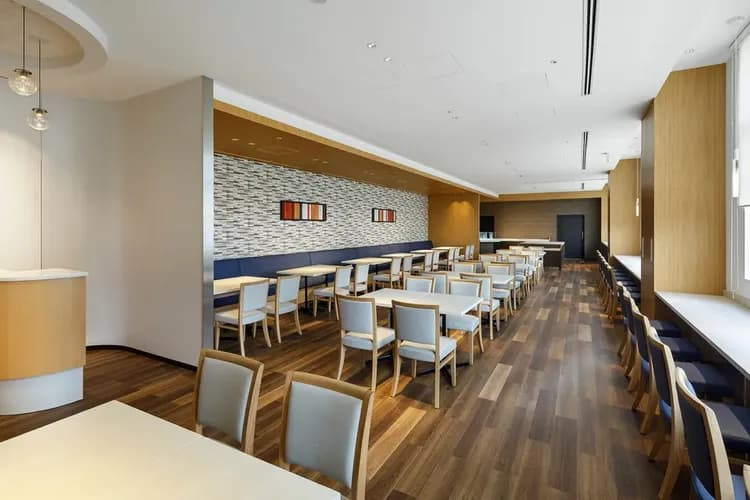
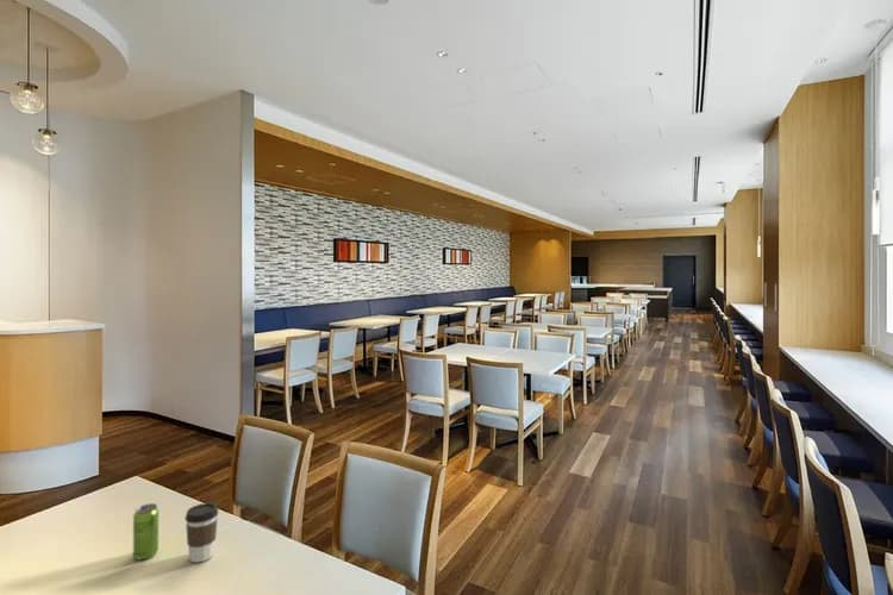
+ beverage can (145, 531)
+ coffee cup (201, 532)
